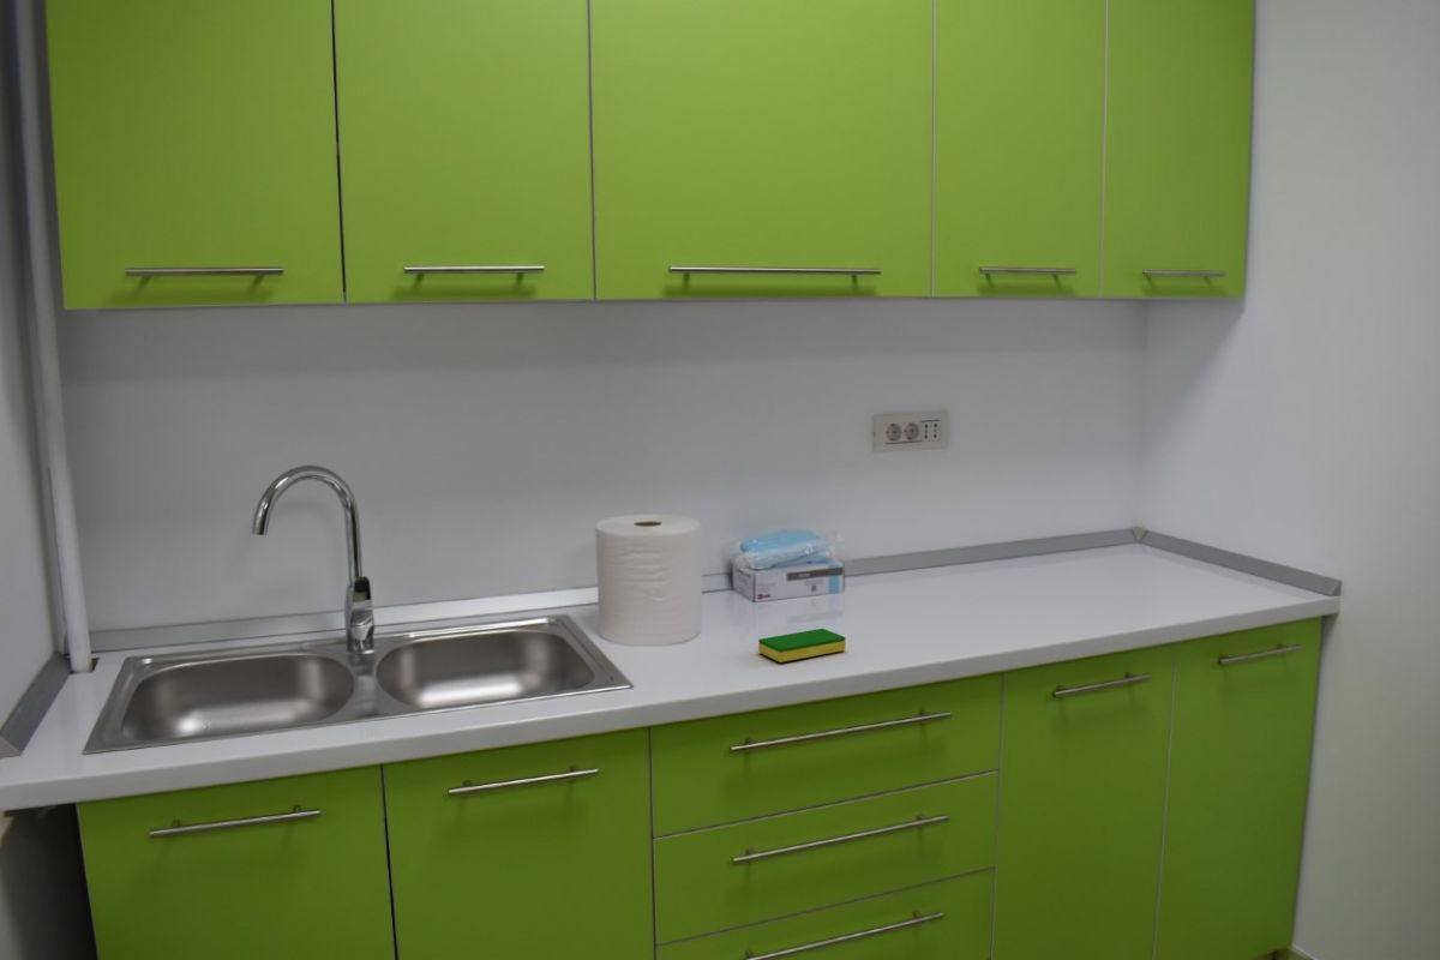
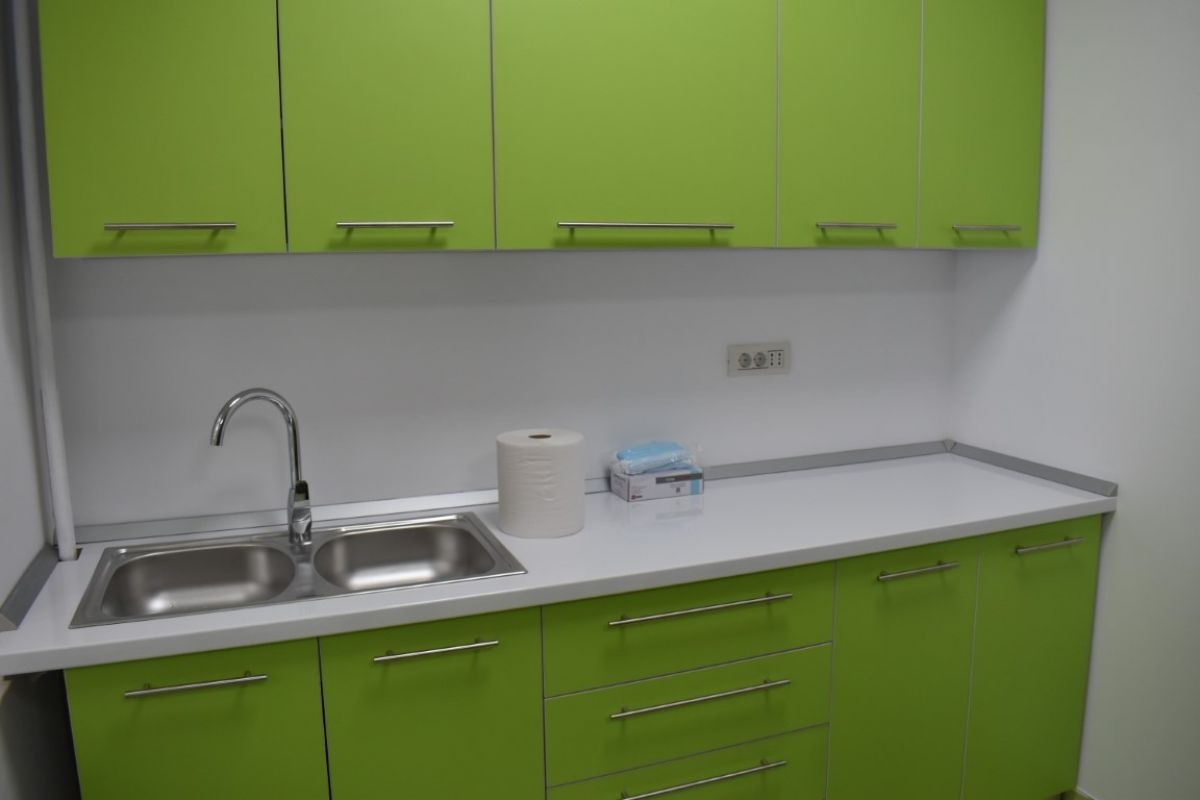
- dish sponge (802, 644)
